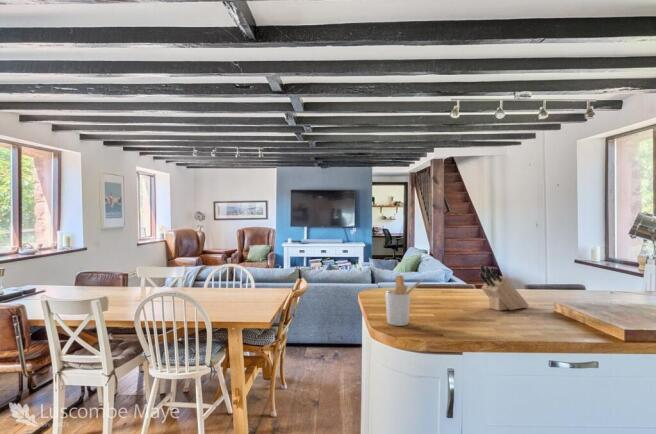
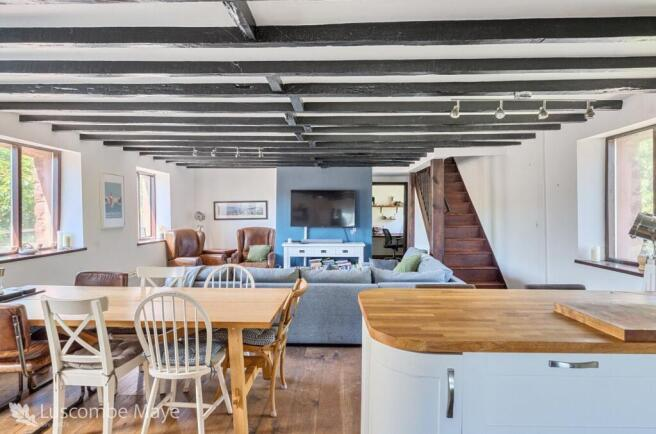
- knife block (502, 286)
- utensil holder (404, 300)
